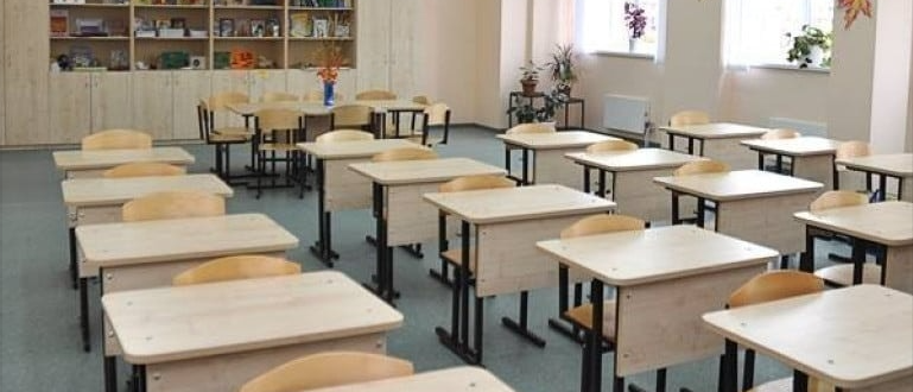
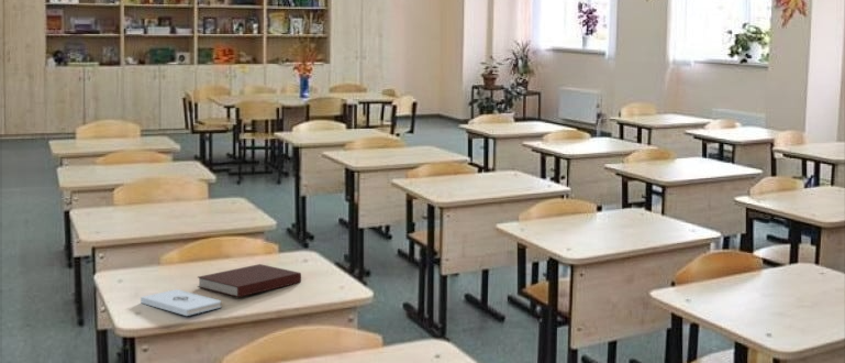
+ notepad (181, 301)
+ notebook (249, 279)
